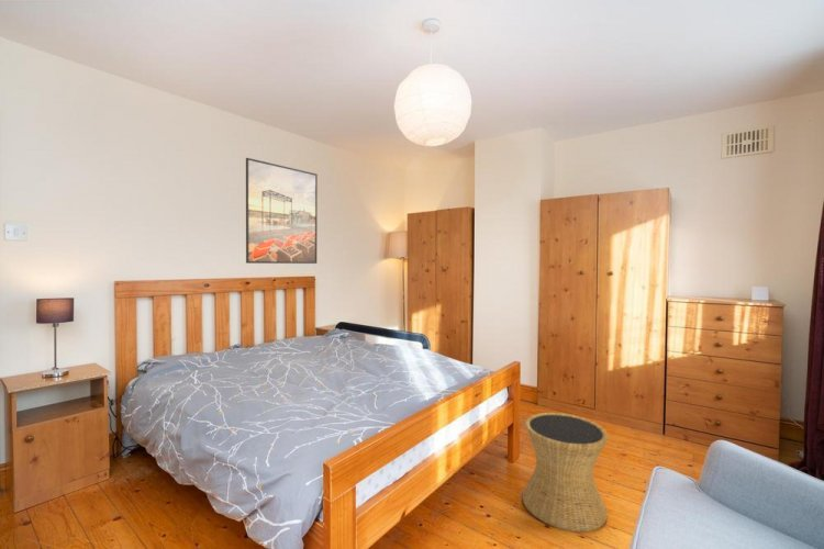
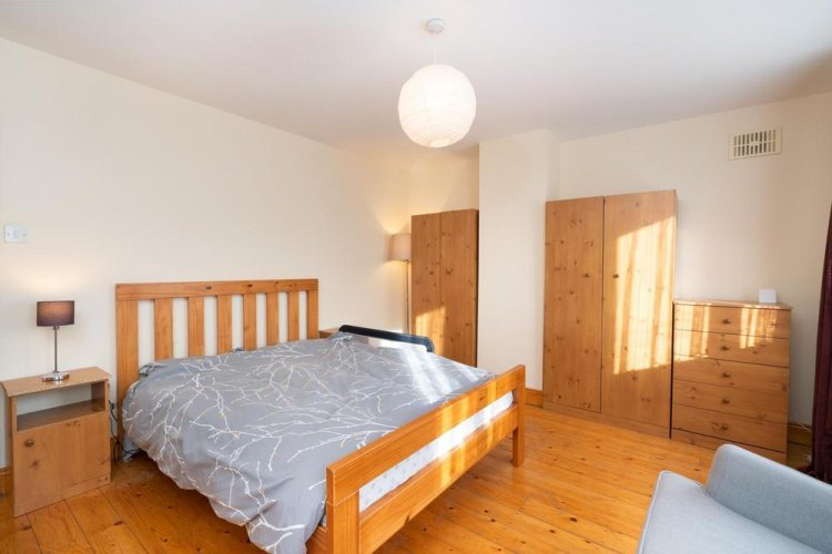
- side table (564, 466)
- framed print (283, 215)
